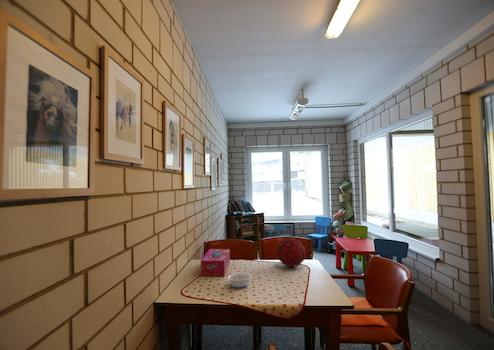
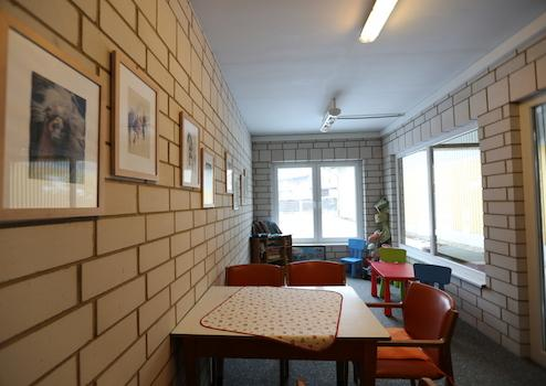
- legume (238, 280)
- tissue box (216, 261)
- decorative orb (291, 252)
